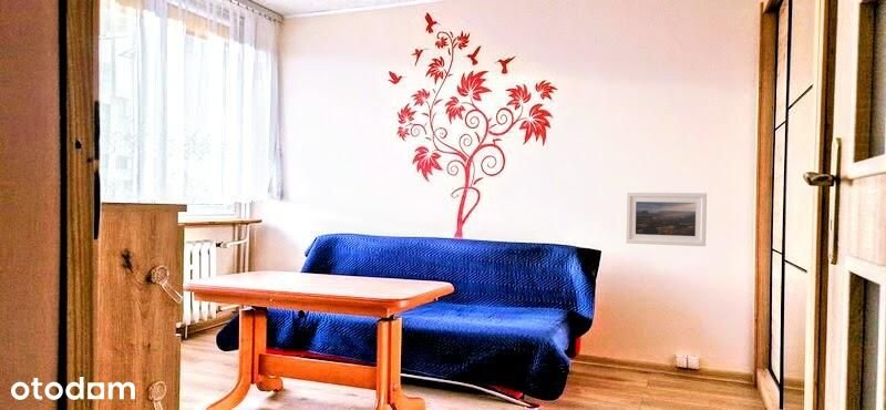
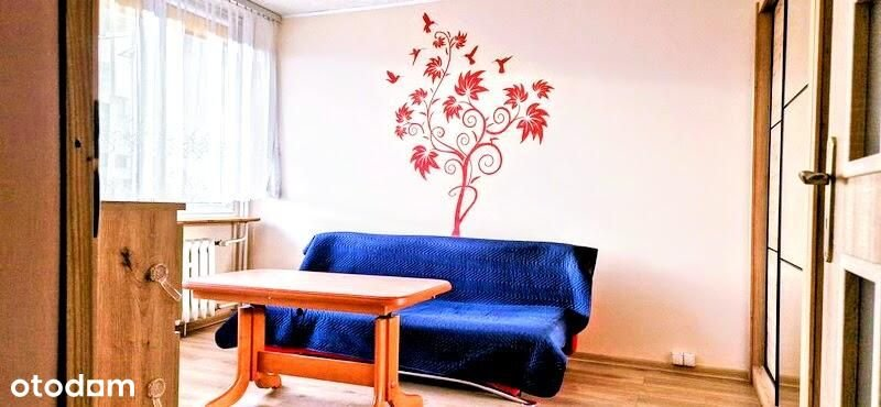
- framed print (664, 218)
